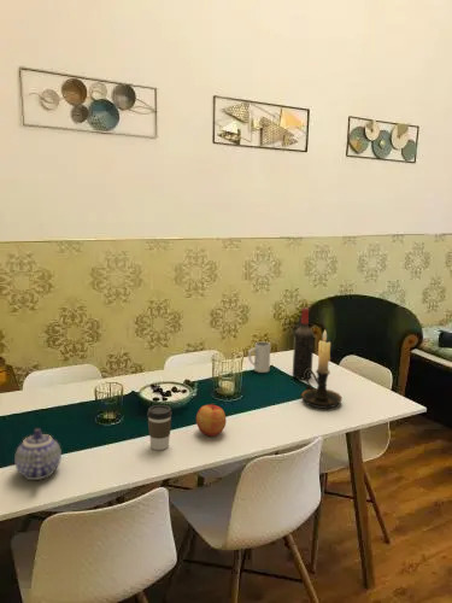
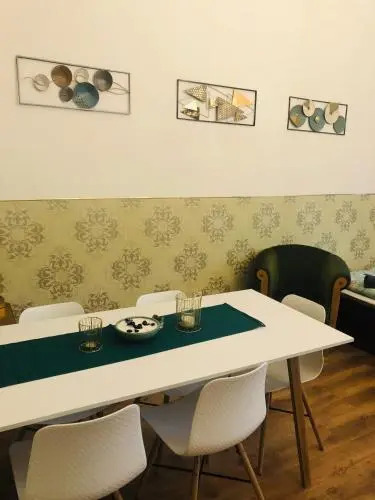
- teapot (37, 452)
- candle holder (319, 364)
- coffee cup (159, 427)
- wine bottle (303, 343)
- mug (258, 357)
- apple (210, 418)
